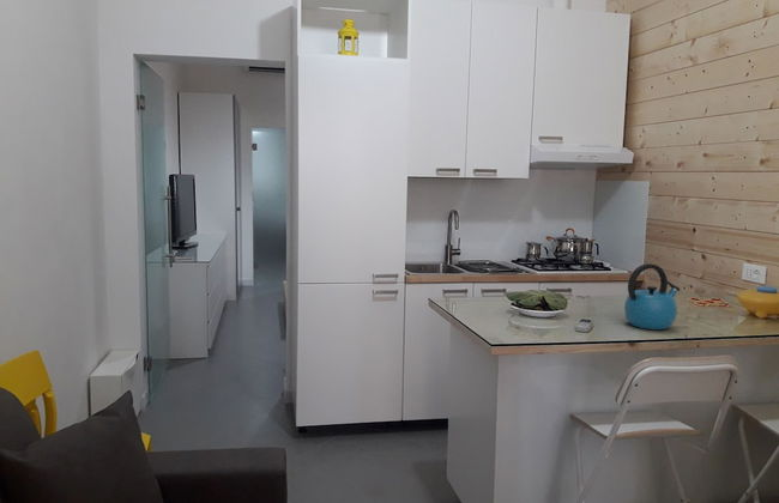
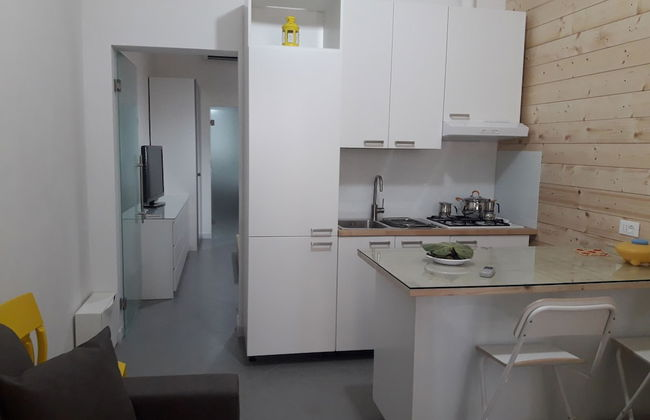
- kettle (653, 295)
